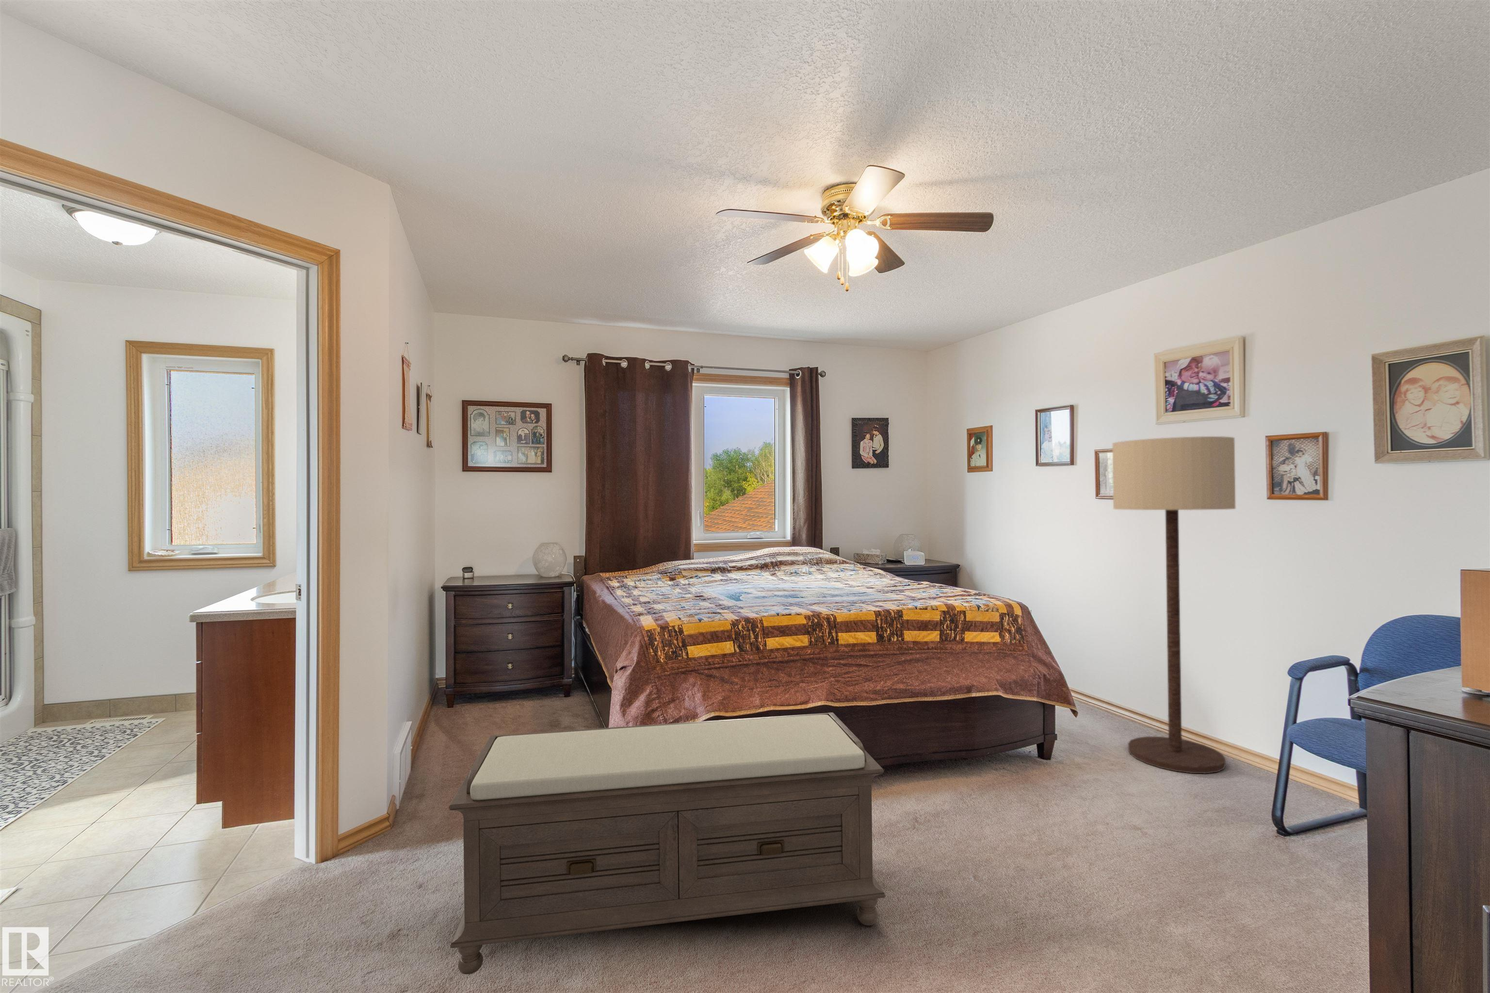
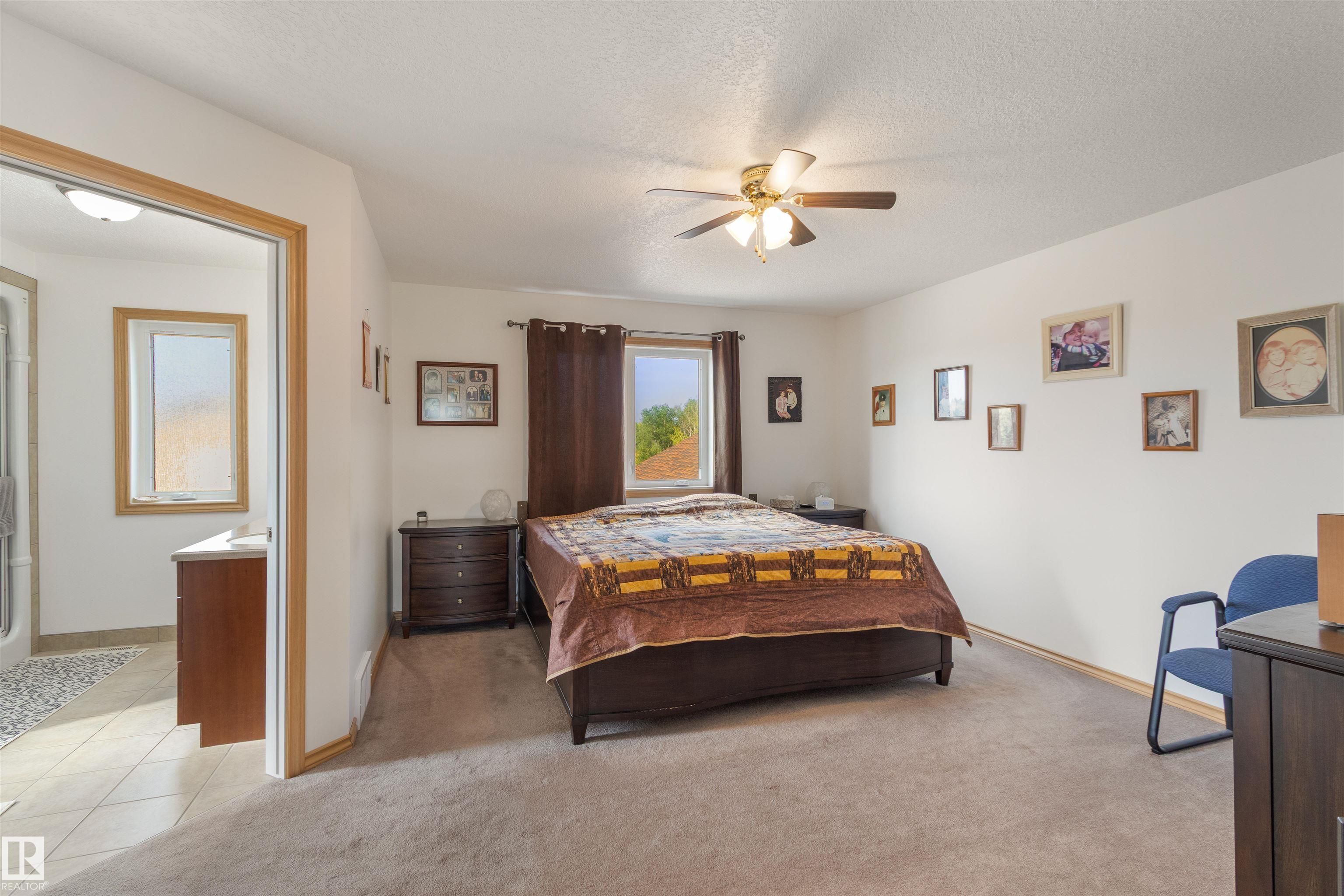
- floor lamp (1173, 598)
- bench (674, 827)
